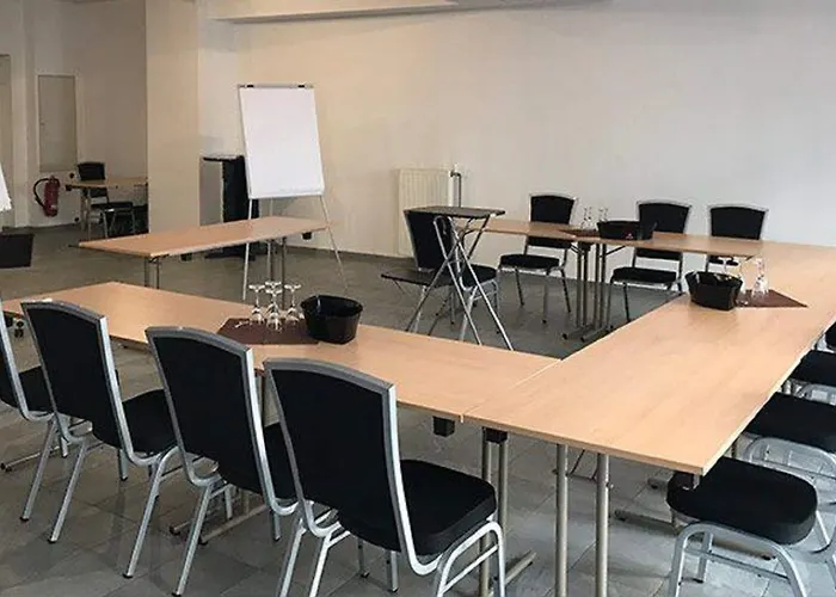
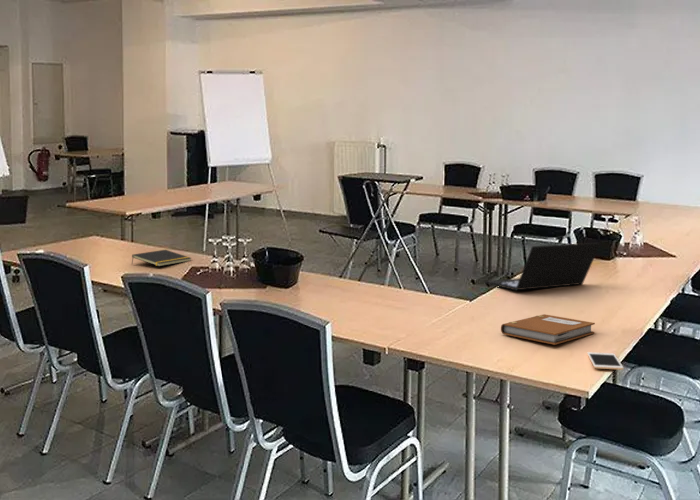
+ laptop (541, 263)
+ cell phone (604, 360)
+ notebook (548, 327)
+ notepad (162, 257)
